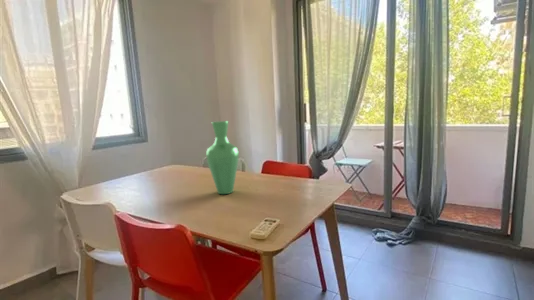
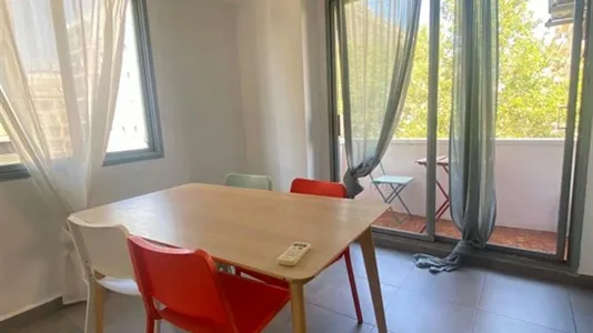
- vase (222, 157)
